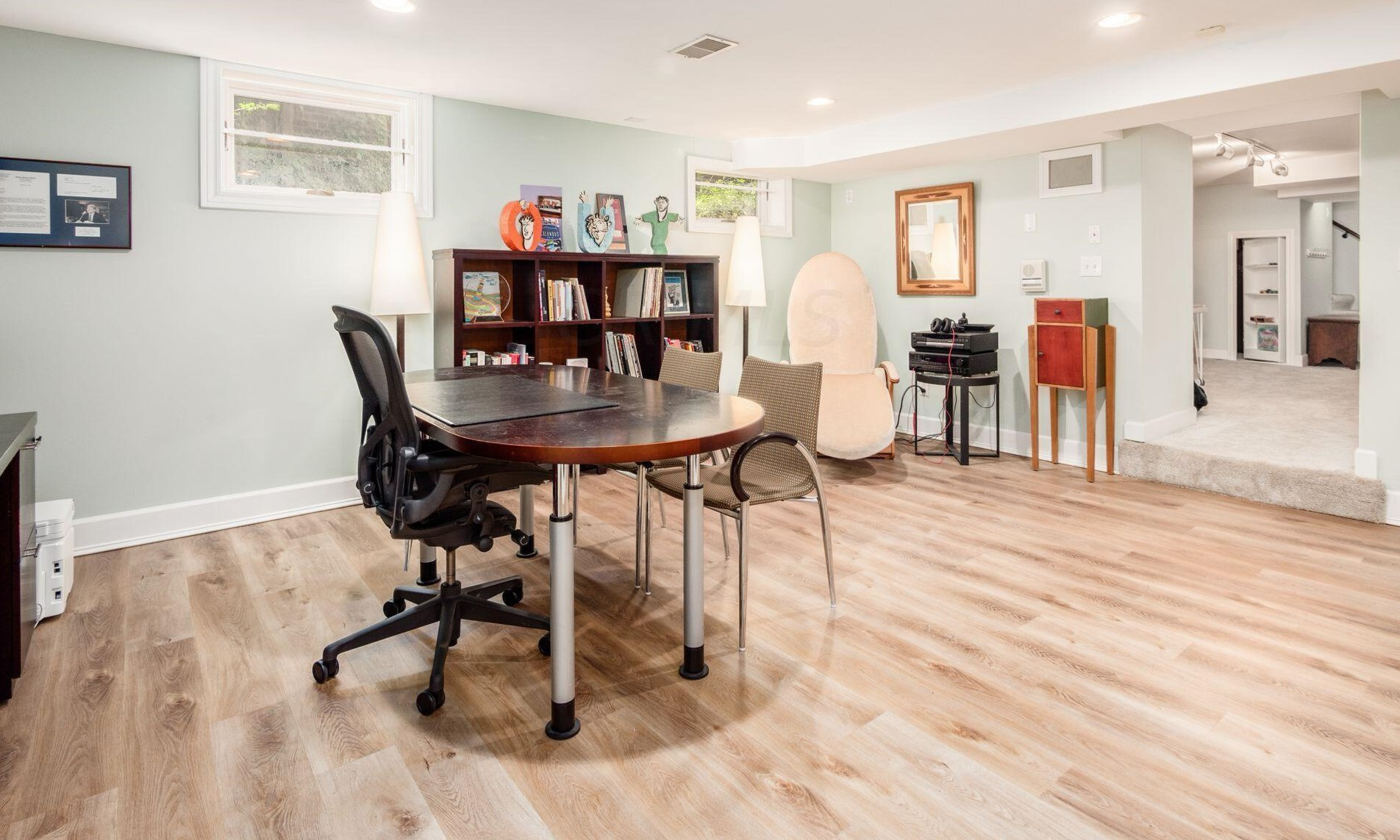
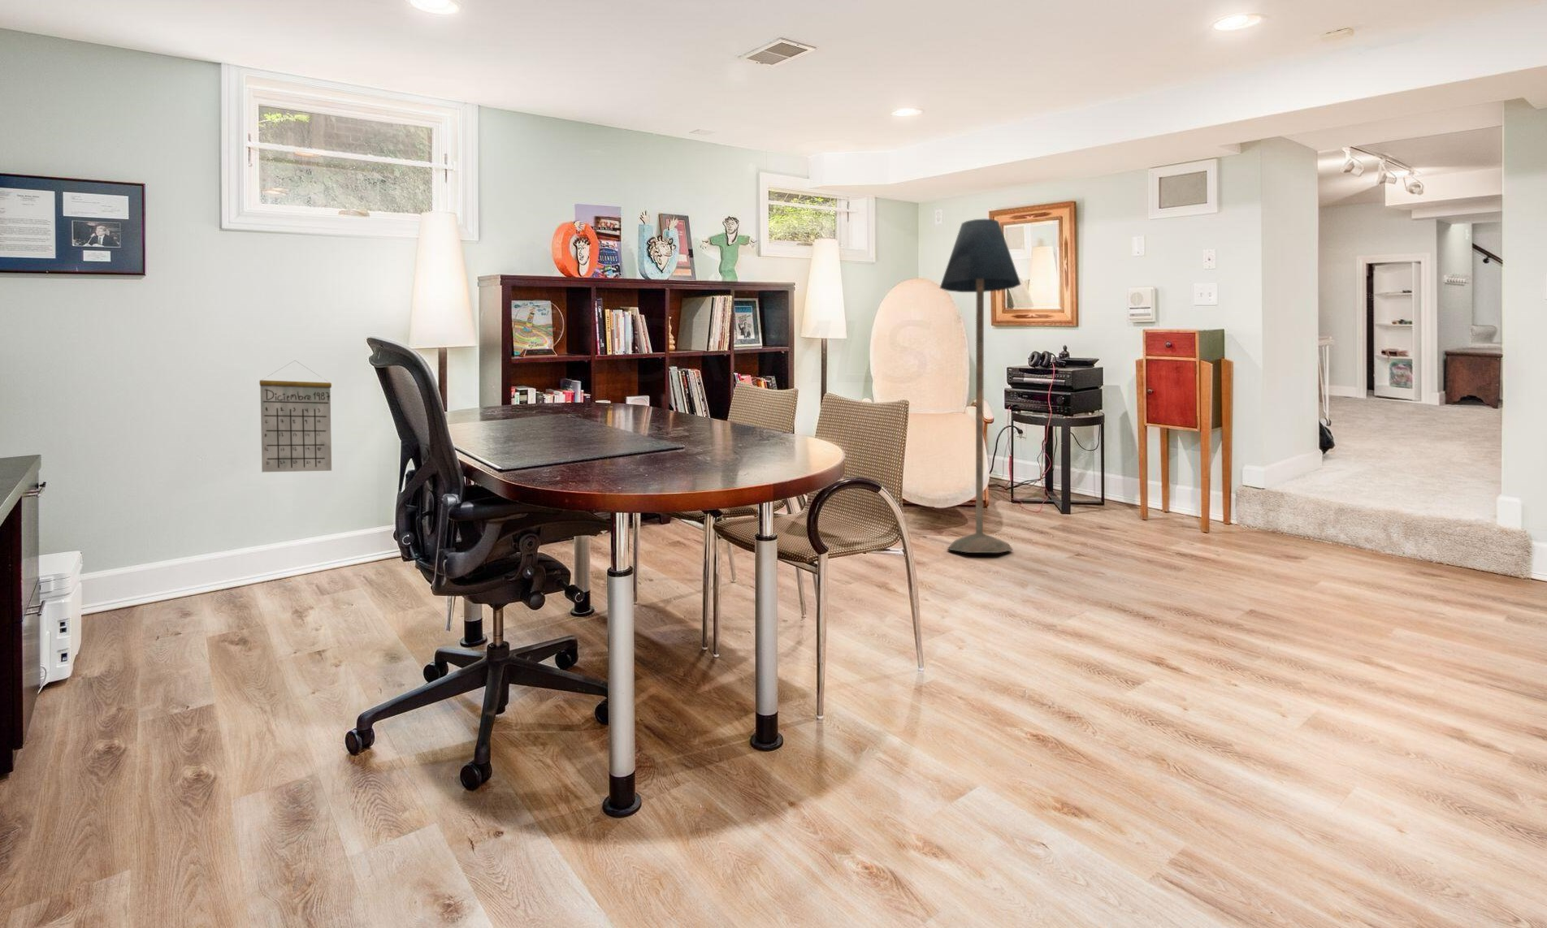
+ calendar (296, 415)
+ floor lamp (979, 387)
